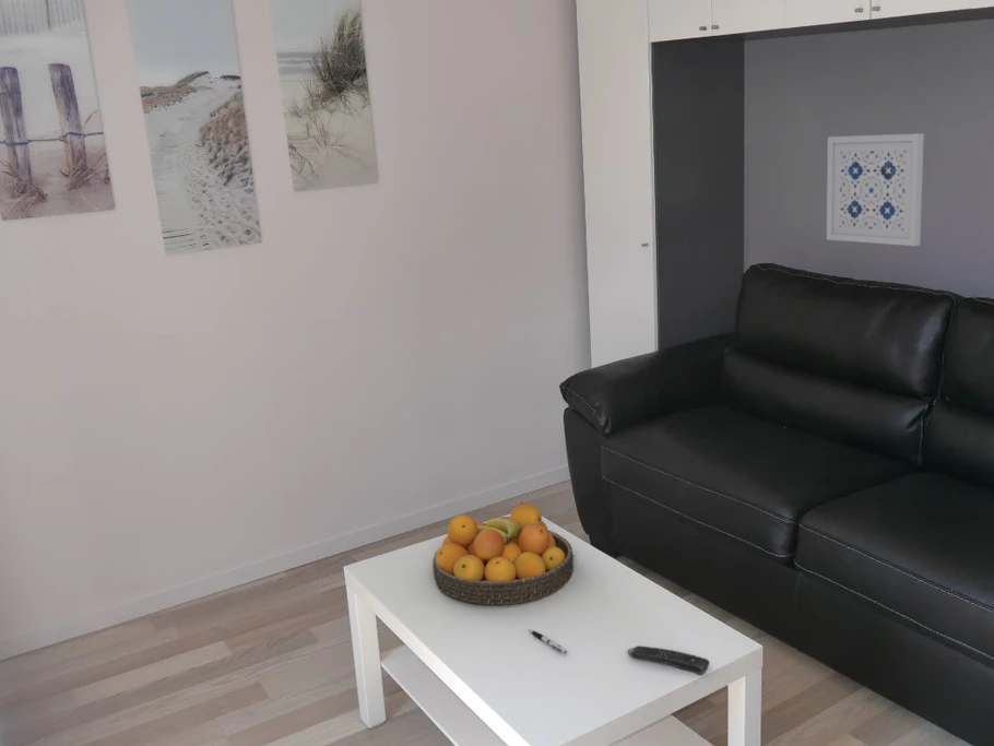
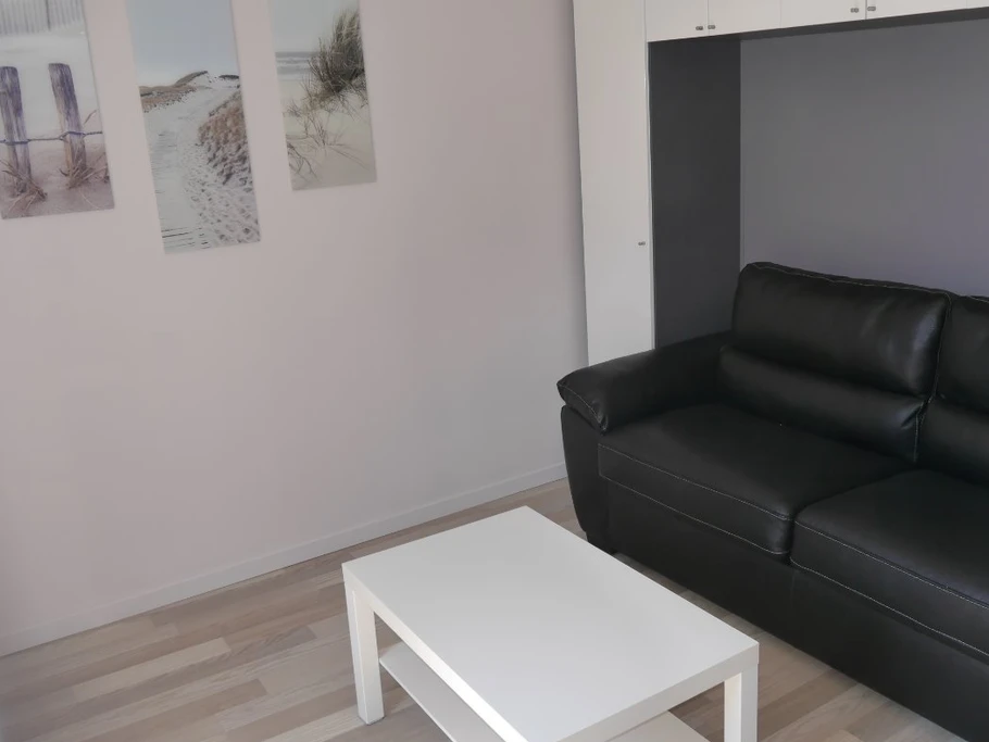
- remote control (666, 658)
- fruit bowl (501, 544)
- wall art (872, 189)
- pen (546, 640)
